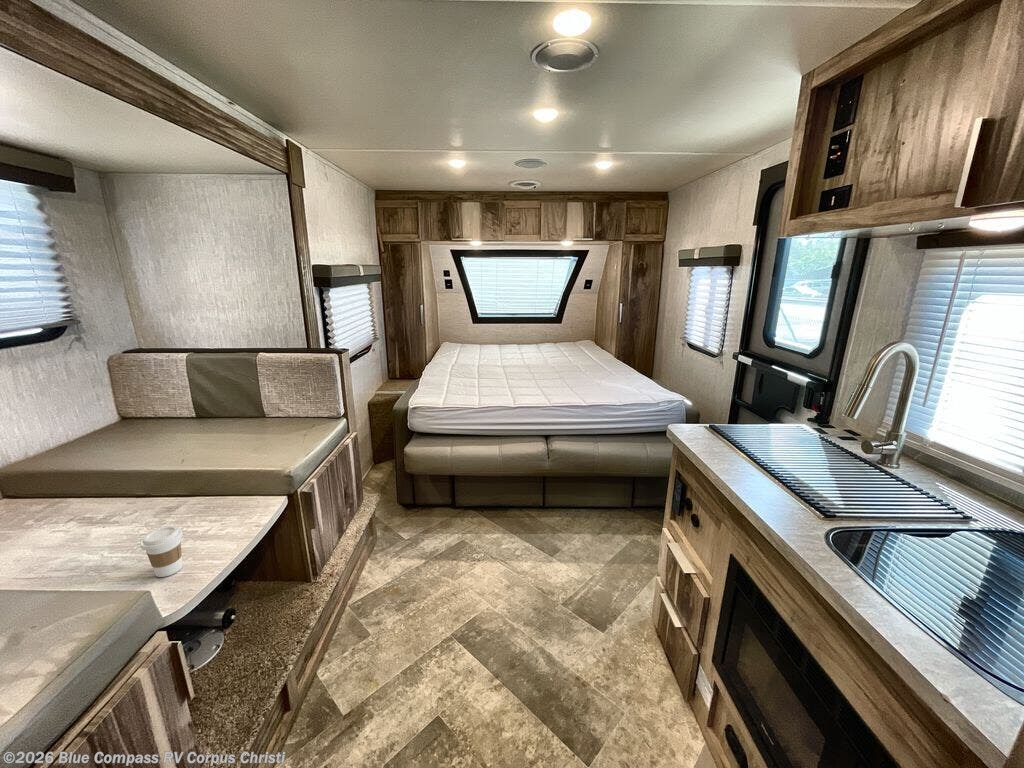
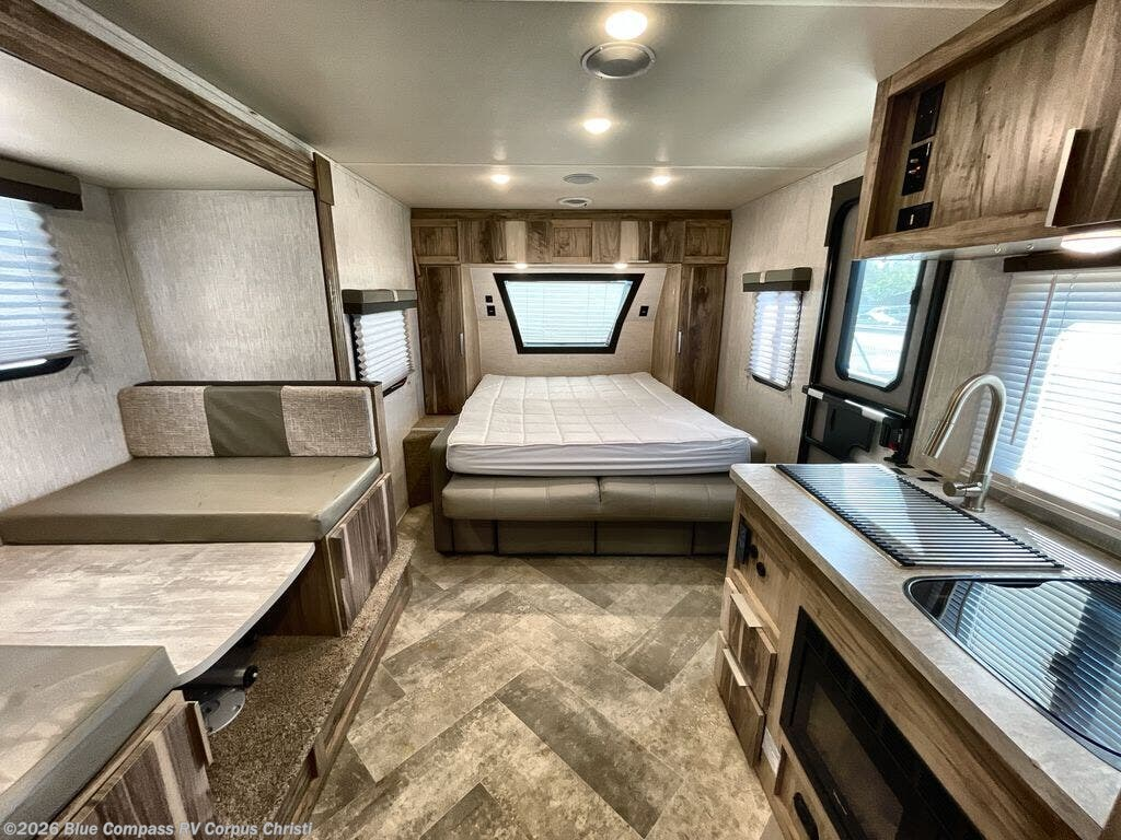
- coffee cup (165, 551)
